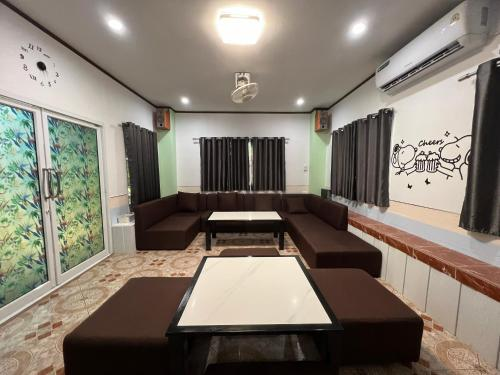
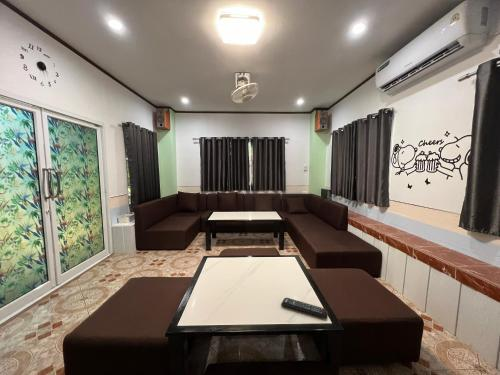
+ remote control (303, 307)
